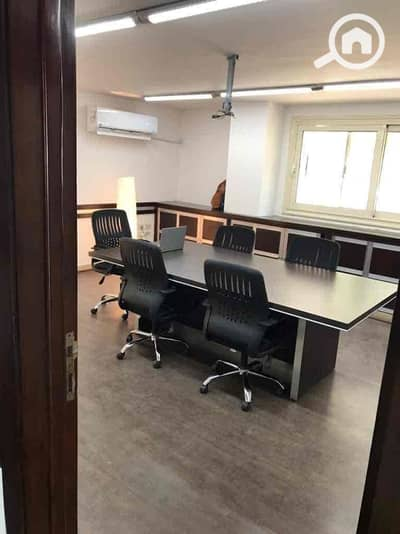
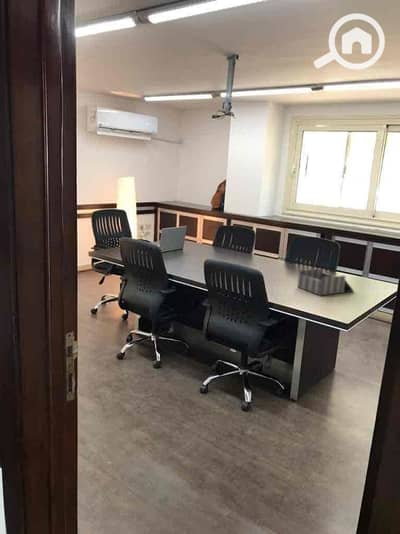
+ desk organizer (326, 280)
